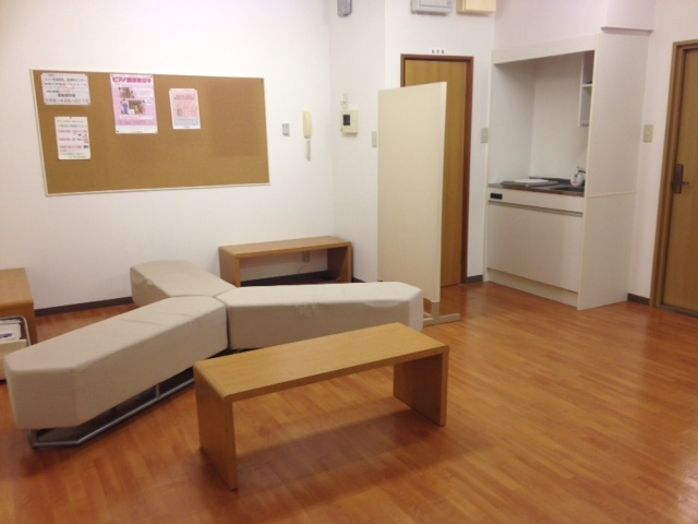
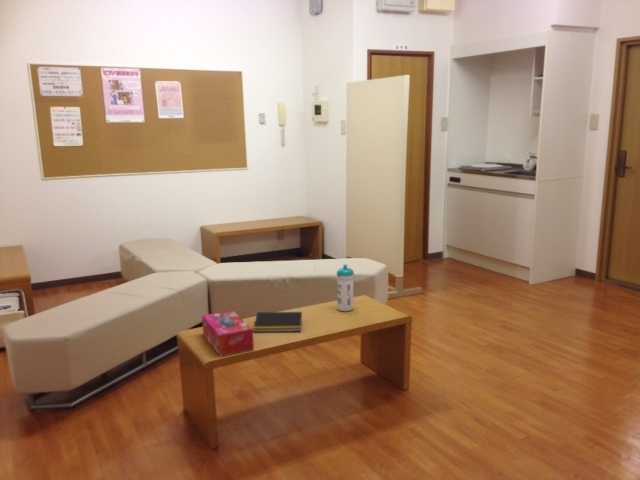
+ tissue box (226, 332)
+ notepad (278, 321)
+ water bottle (345, 287)
